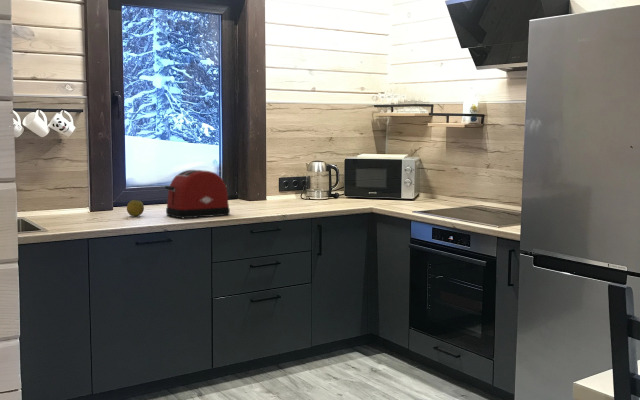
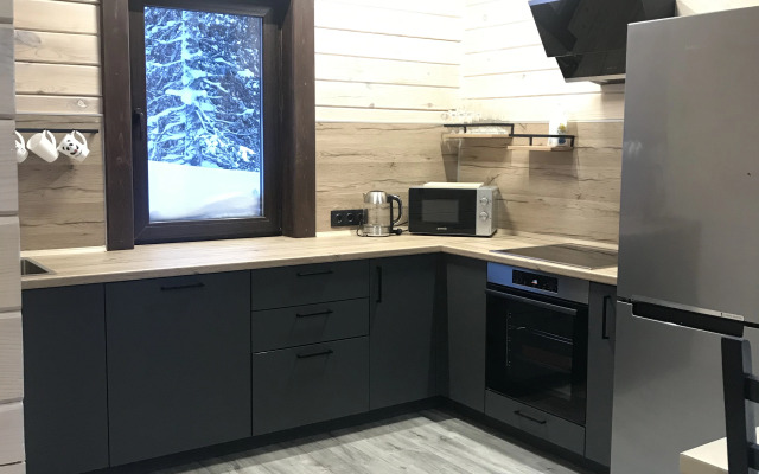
- fruit (135, 207)
- toaster (196, 192)
